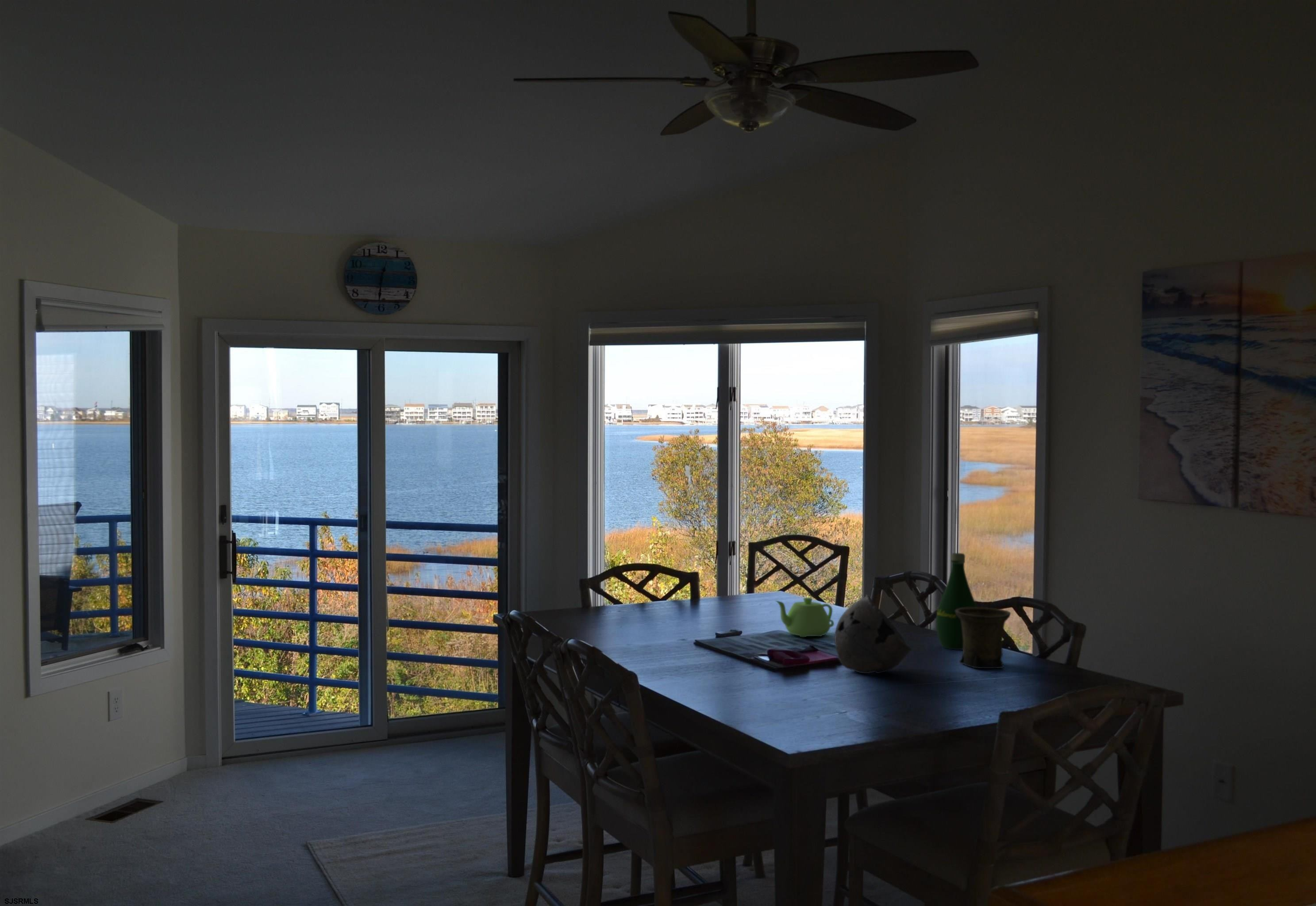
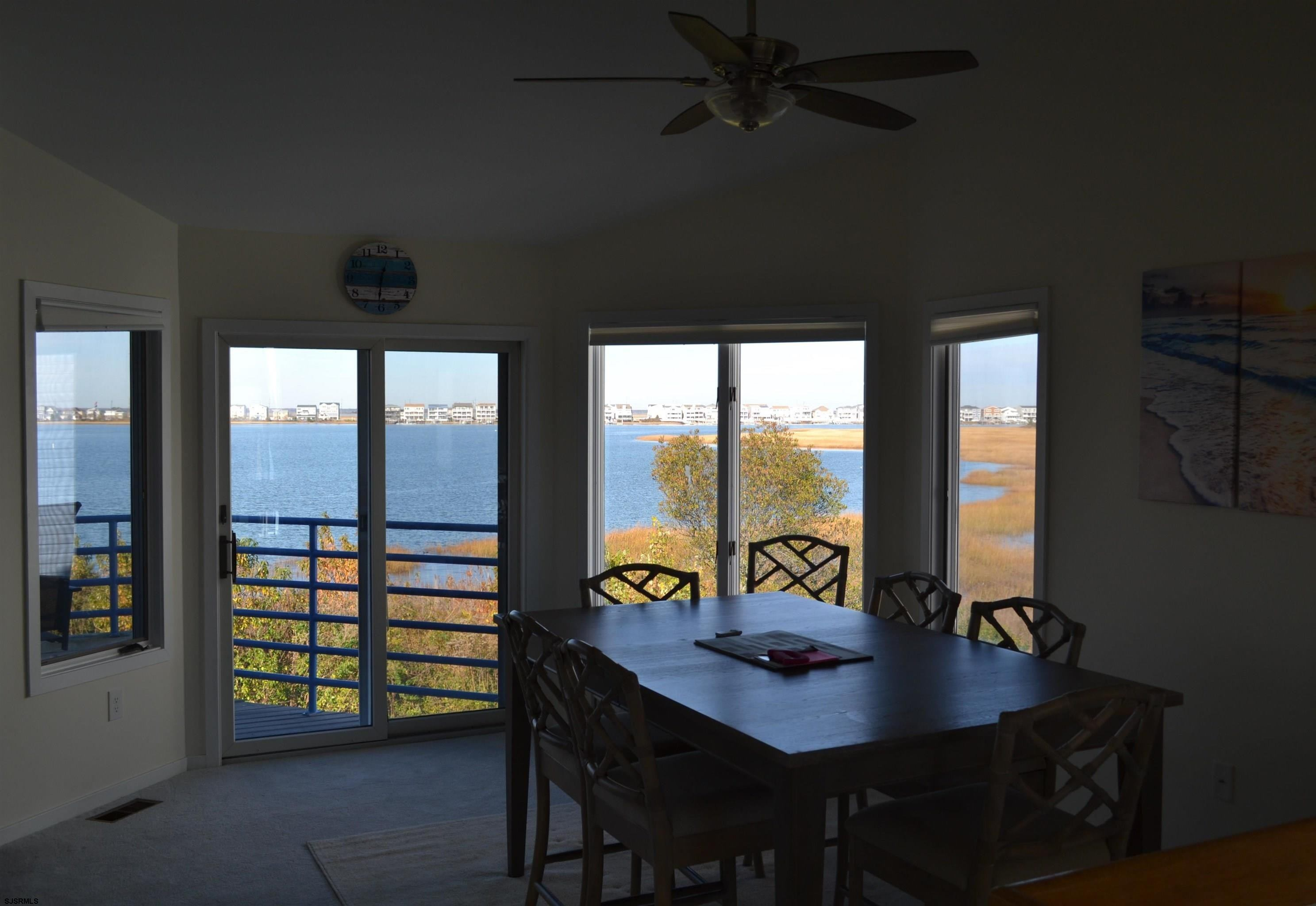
- bottle (958, 600)
- bowl (873, 634)
- teapot (804, 616)
- mug (982, 638)
